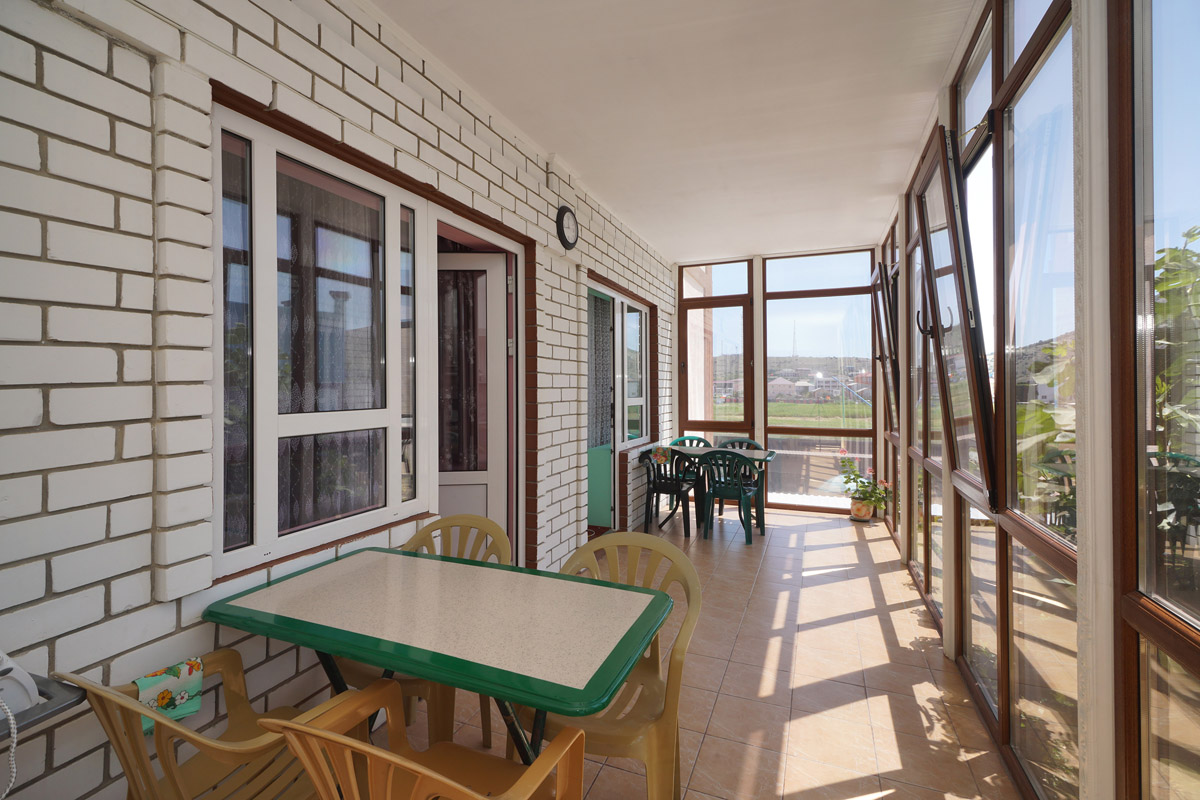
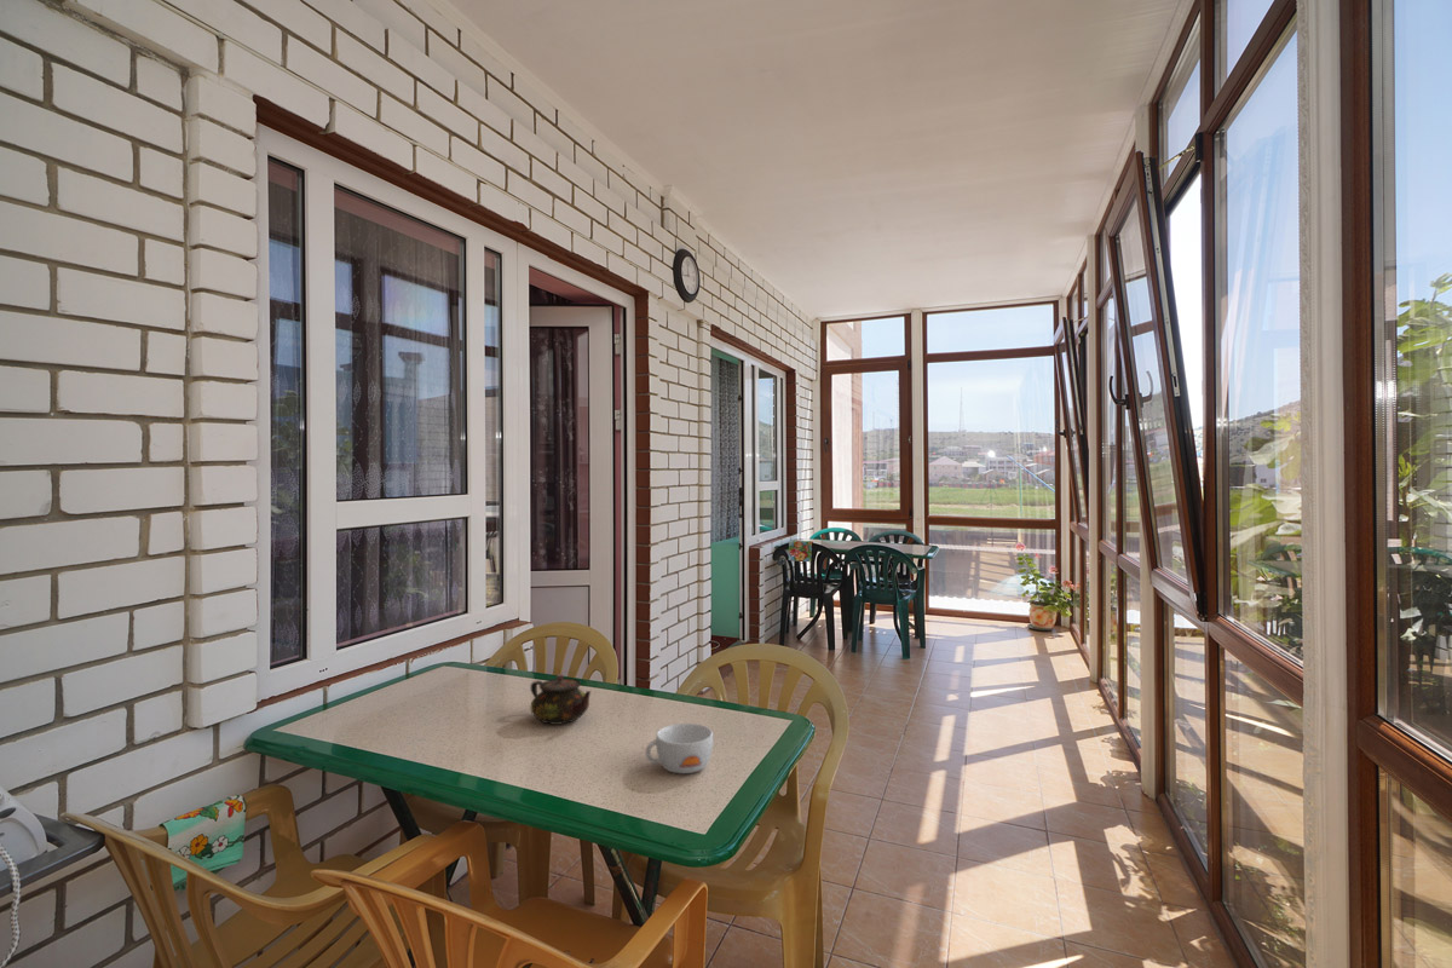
+ bowl (679, 749)
+ teapot (560, 696)
